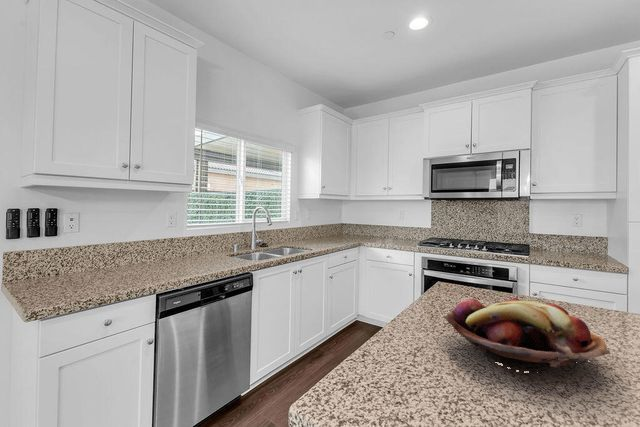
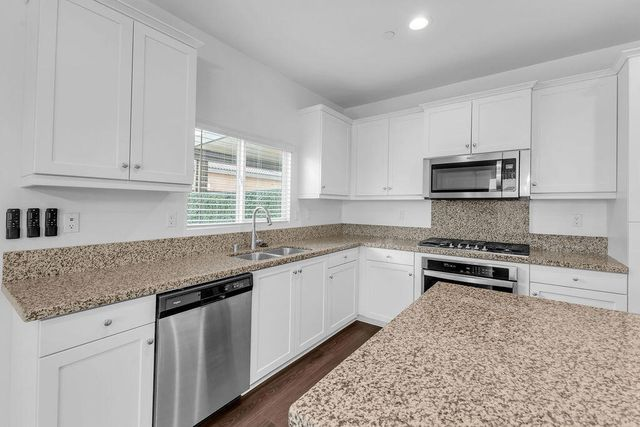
- fruit basket (519, 326)
